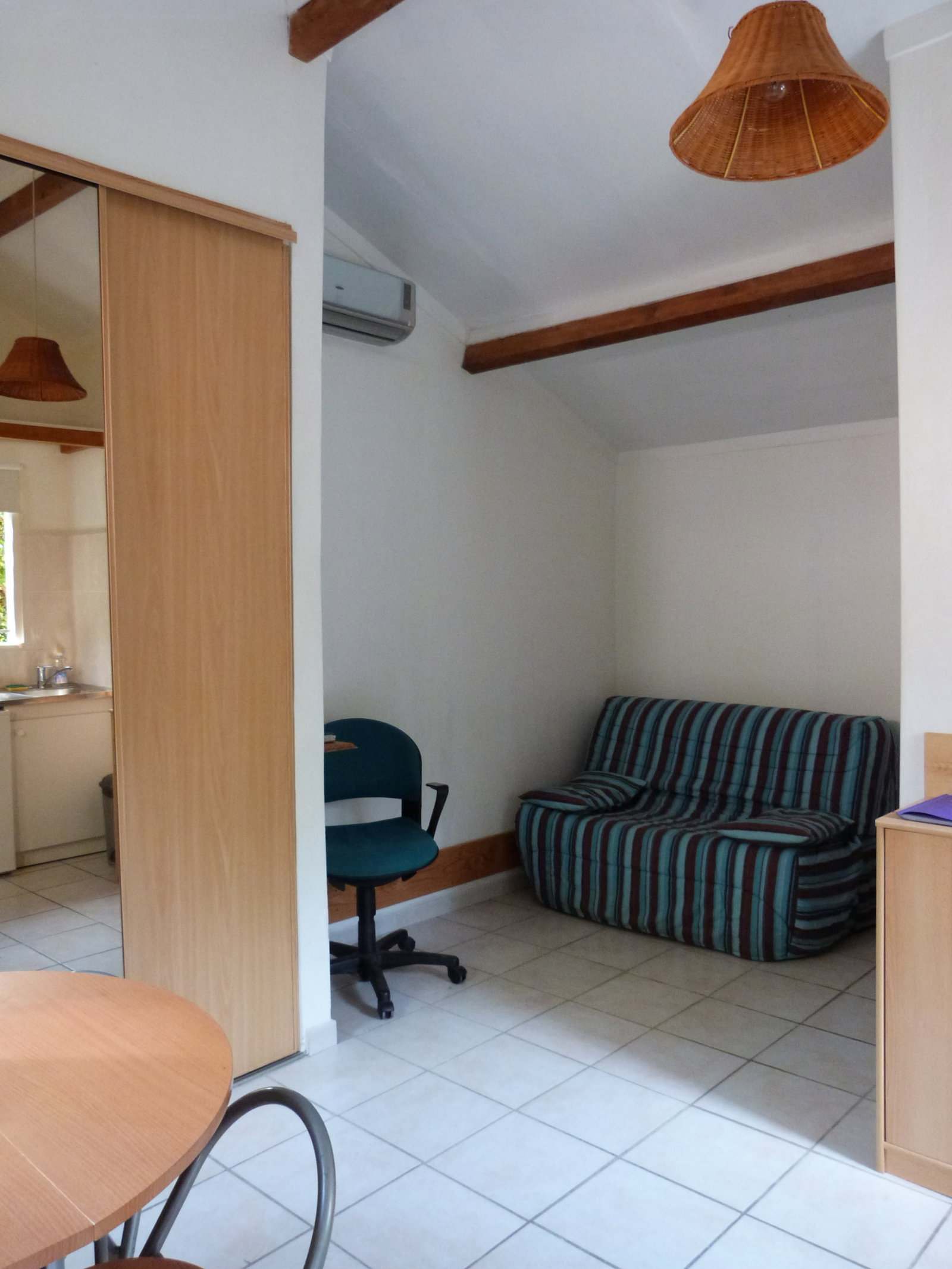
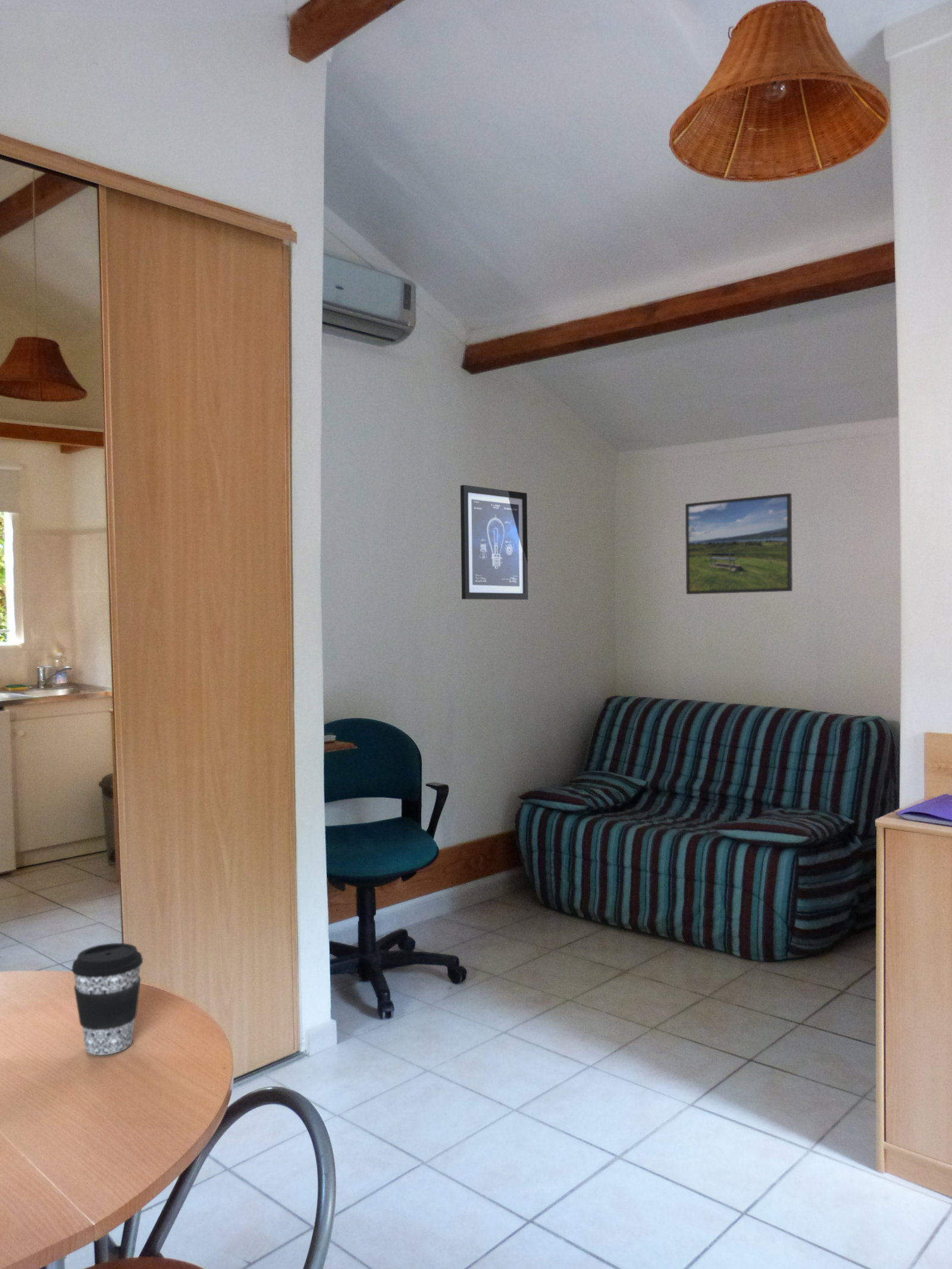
+ wall art (495, 544)
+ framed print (737, 546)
+ coffee cup (108, 998)
